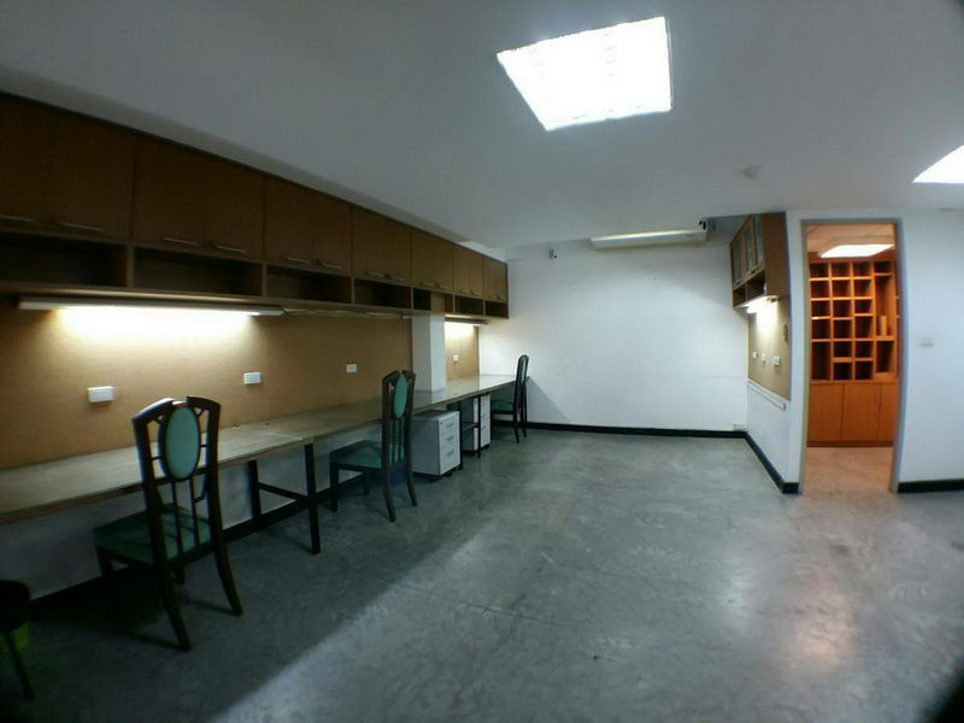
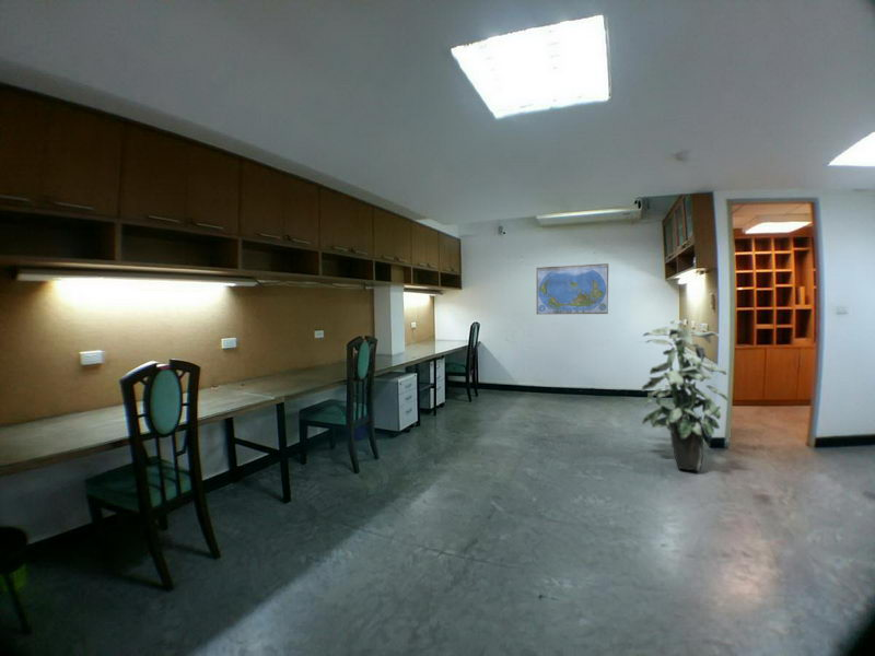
+ world map (571, 290)
+ indoor plant (680, 393)
